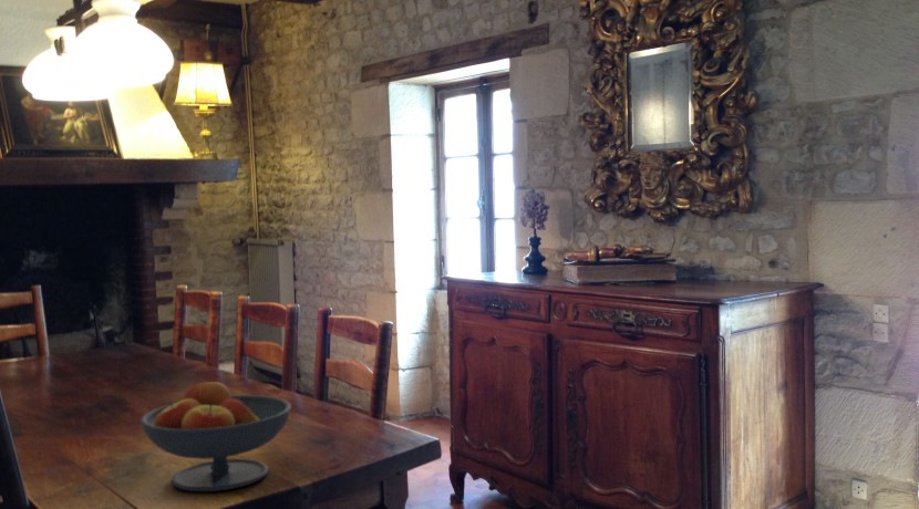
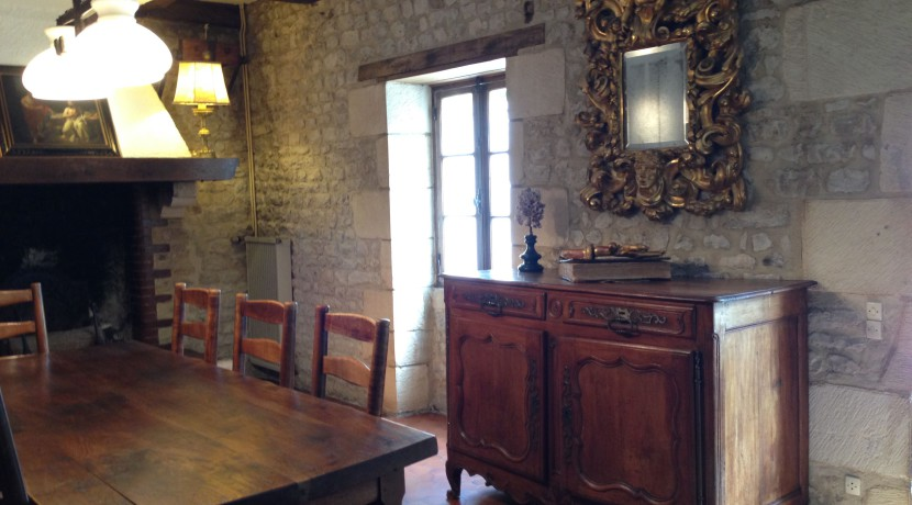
- fruit bowl (218, 432)
